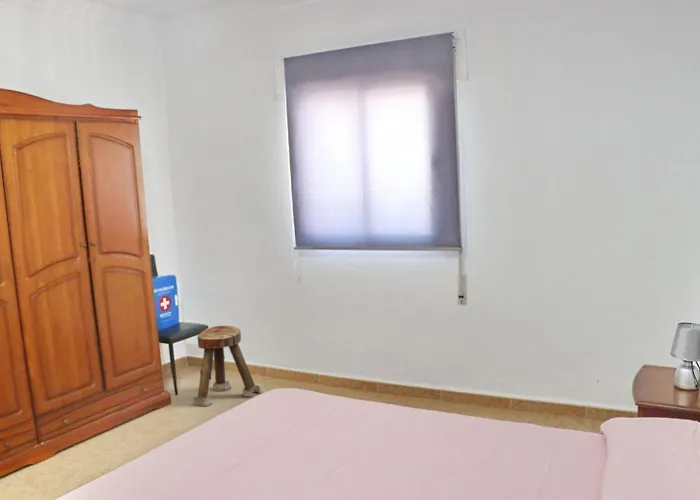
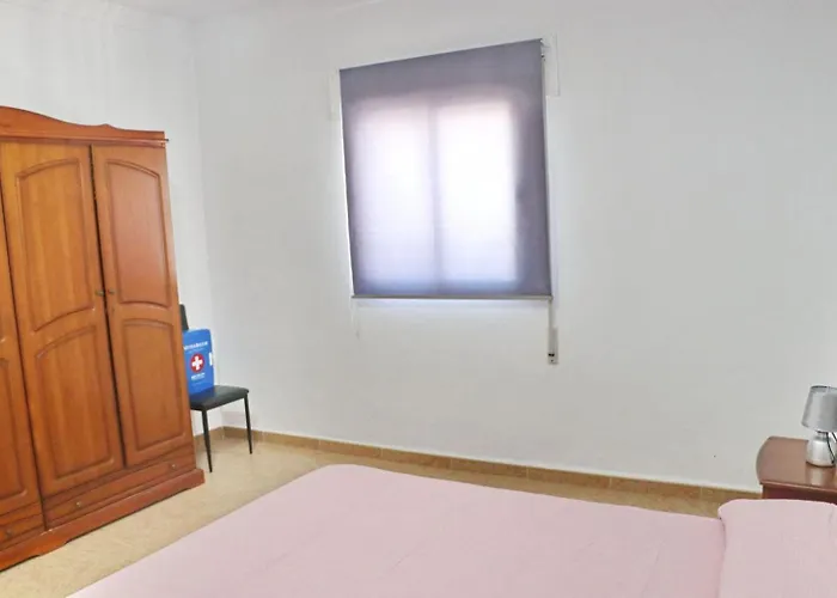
- stool (221, 363)
